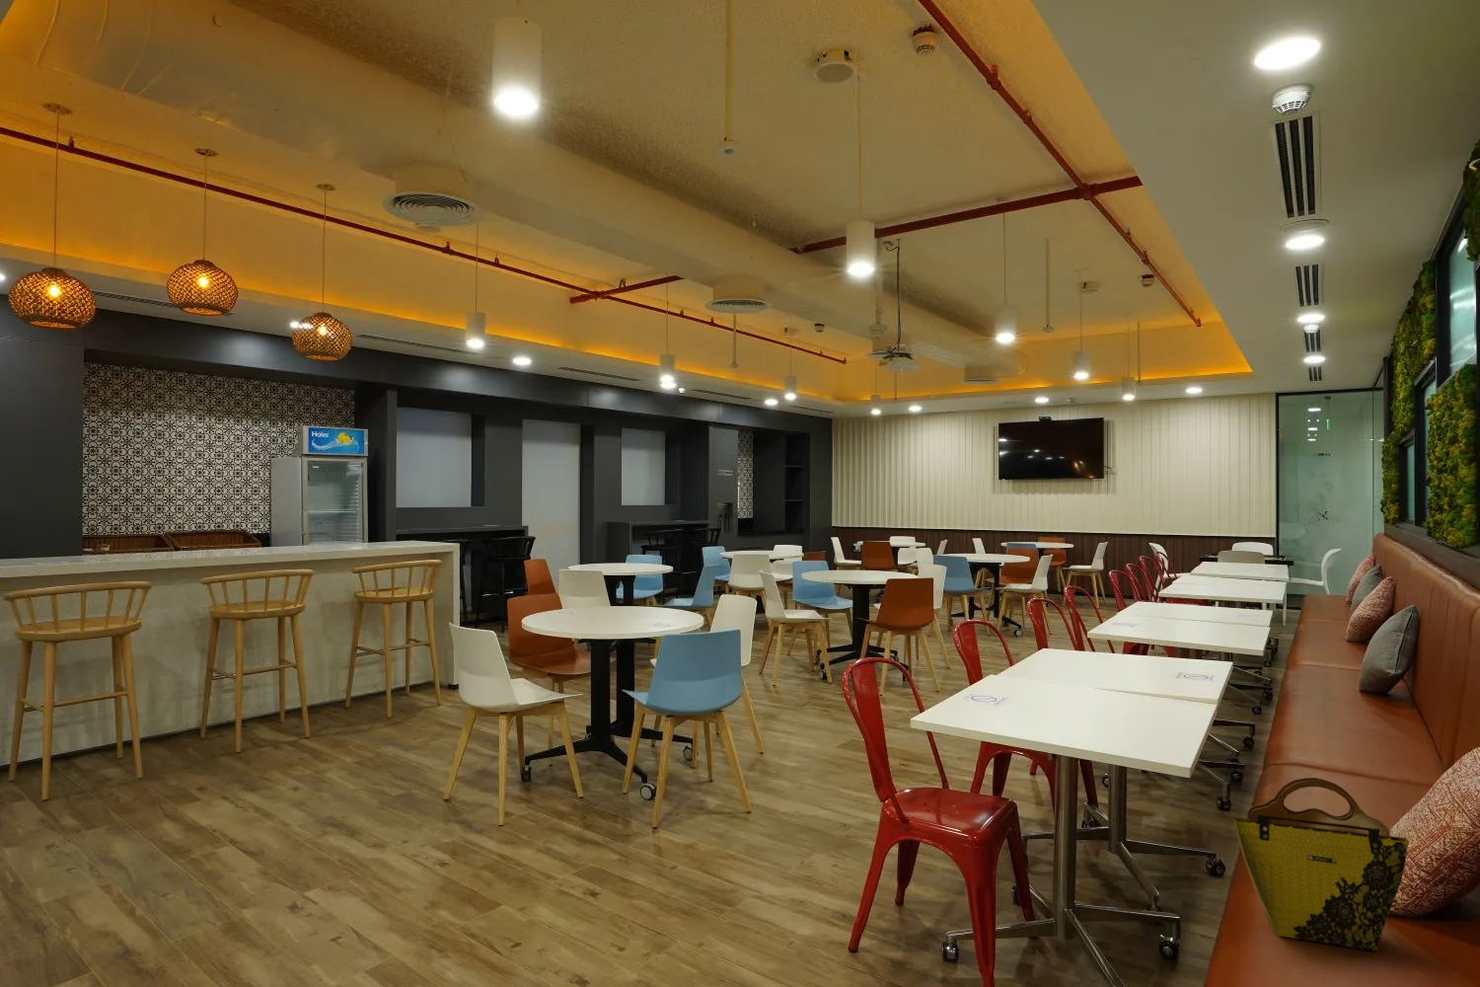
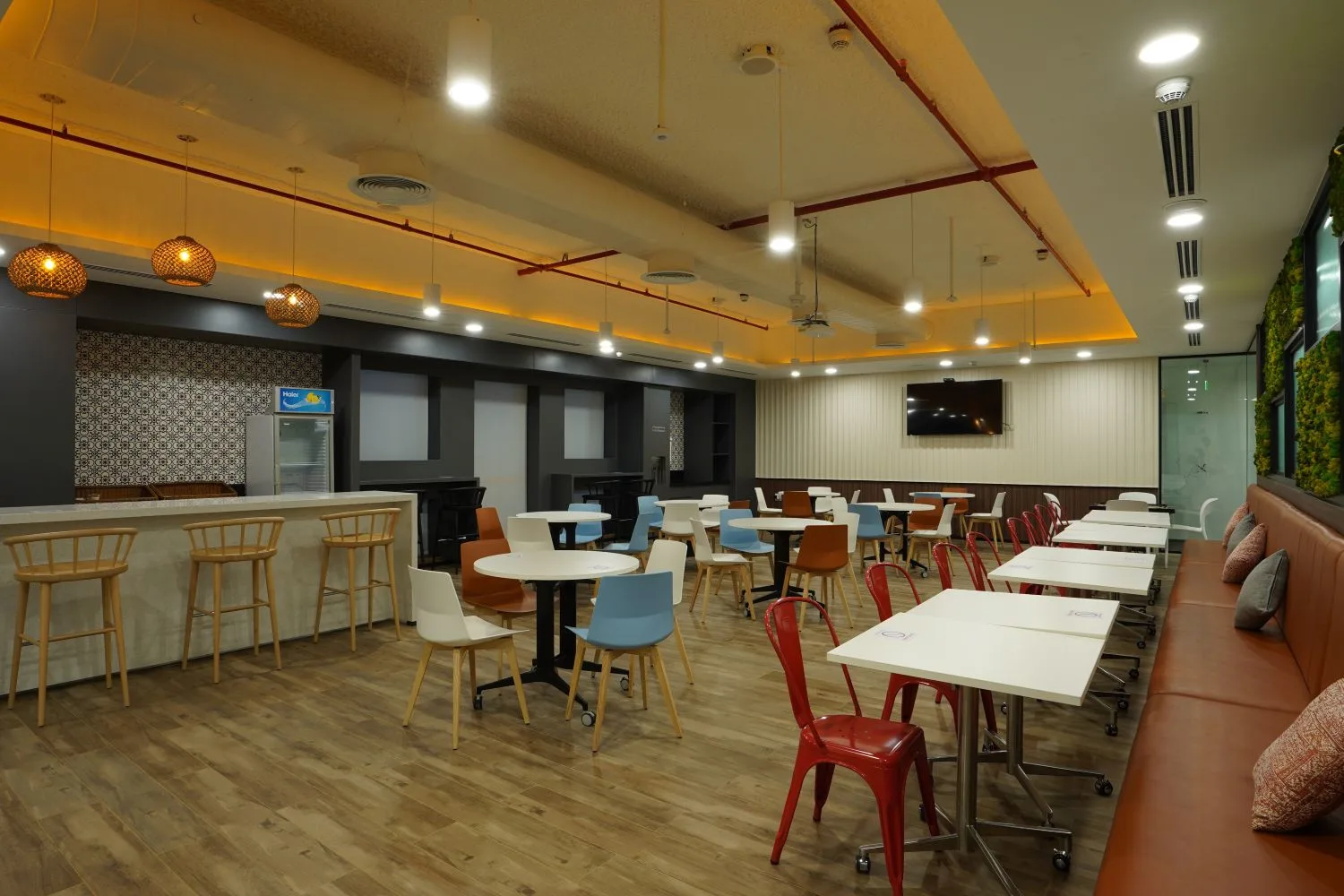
- tote bag (1317, 854)
